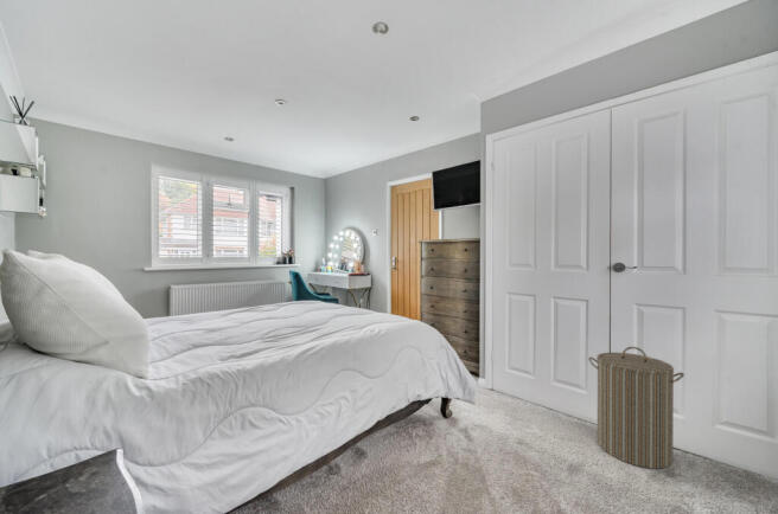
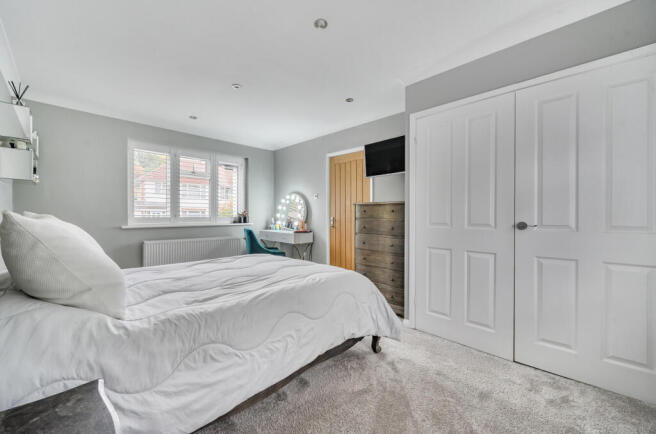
- laundry hamper (632, 398)
